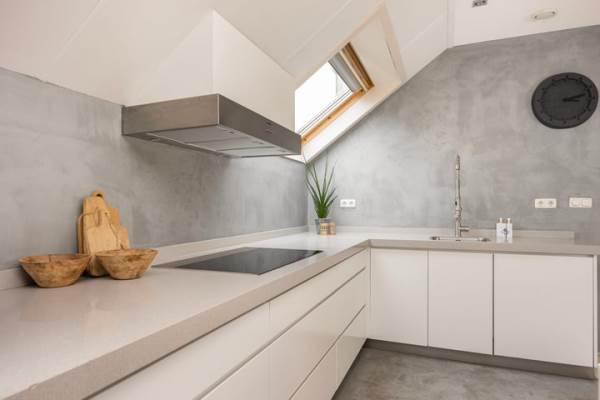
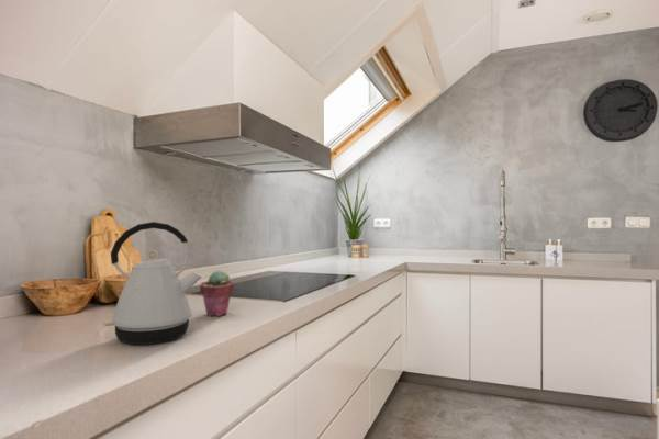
+ potted succulent (216, 292)
+ kettle (155, 279)
